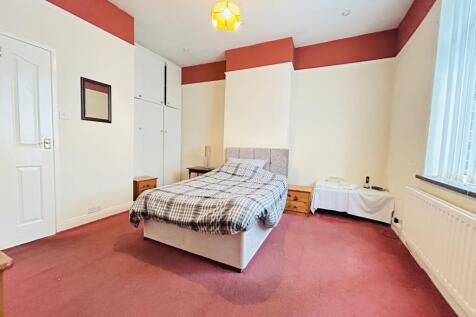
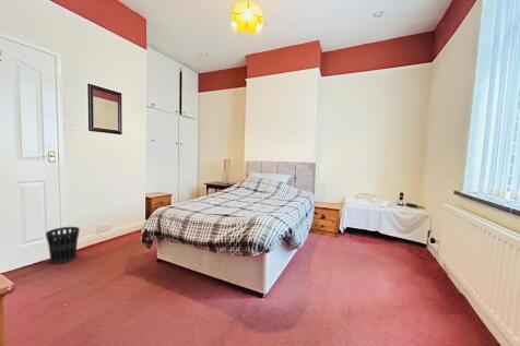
+ wastebasket (63, 244)
